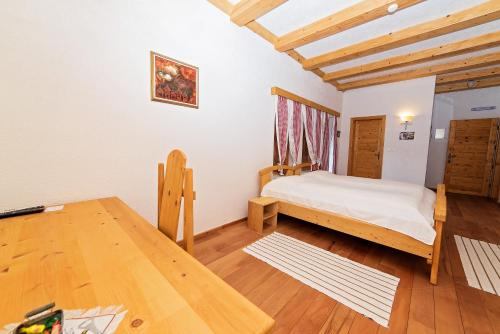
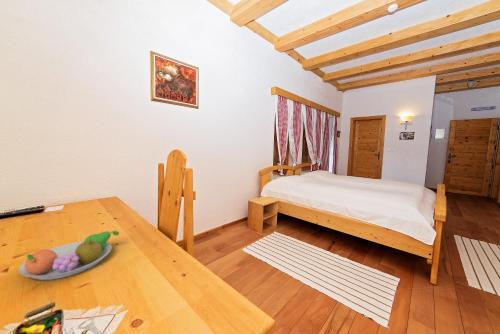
+ fruit bowl (73, 248)
